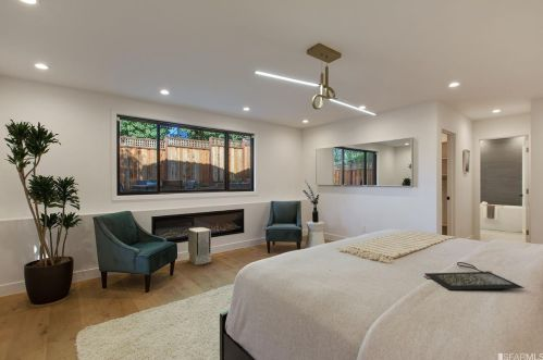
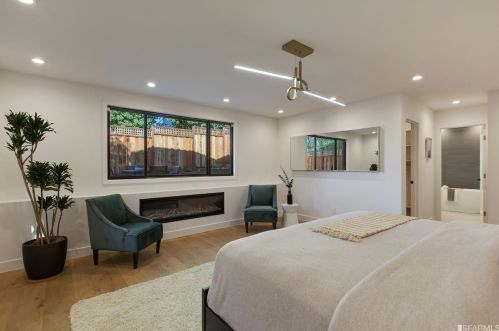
- clutch bag (472, 278)
- air purifier (199, 245)
